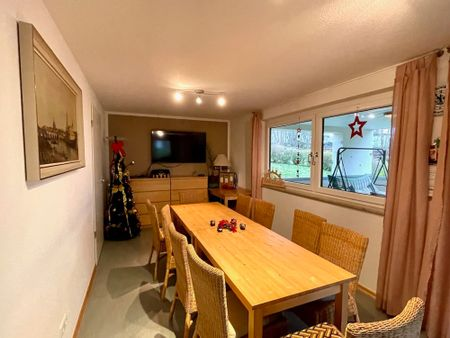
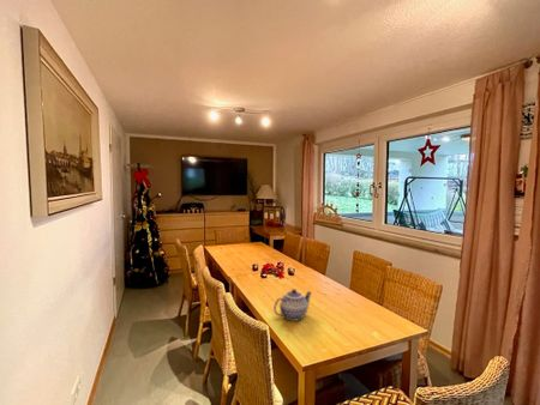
+ teapot (293, 302)
